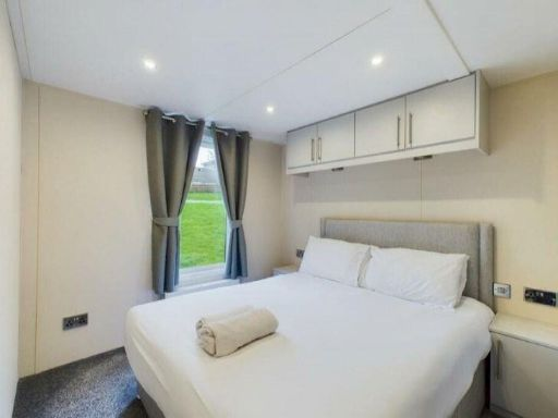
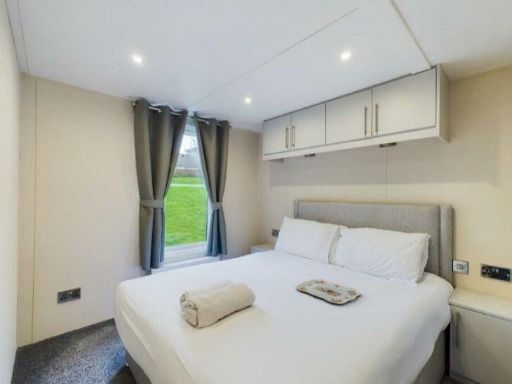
+ serving tray (327, 290)
